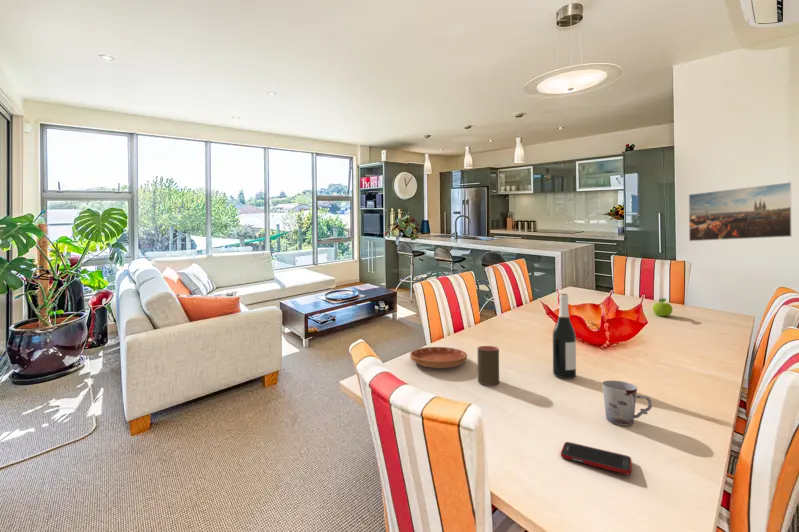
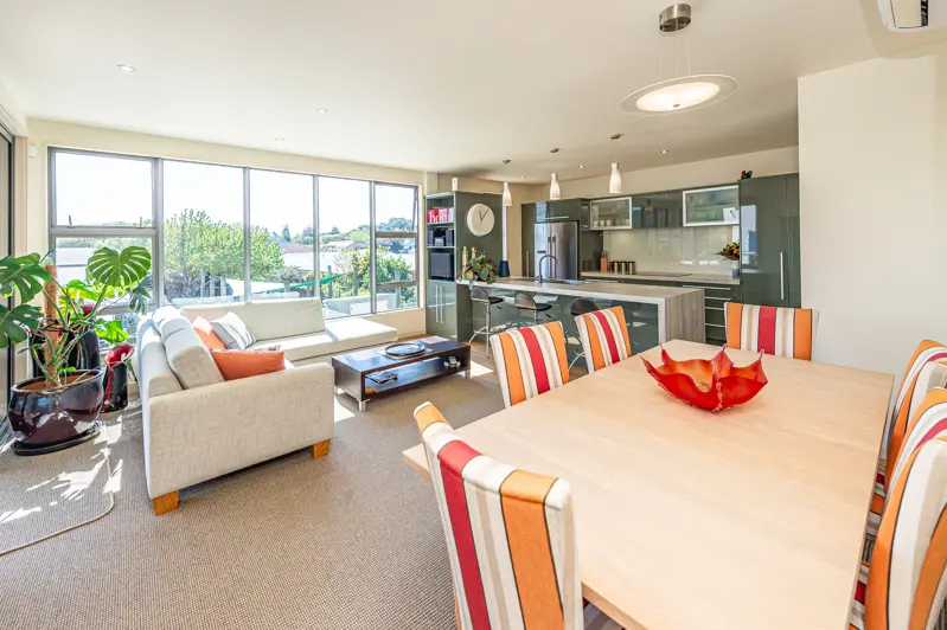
- saucer (438, 357)
- cup (488, 364)
- fruit (662, 307)
- wine bottle (564, 334)
- cell phone (595, 457)
- cup (626, 404)
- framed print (736, 214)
